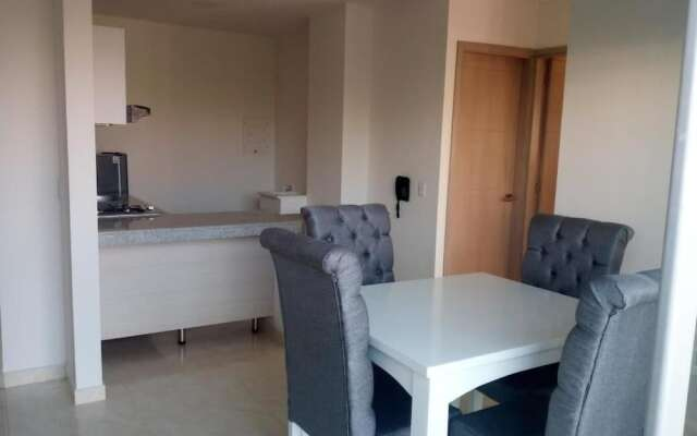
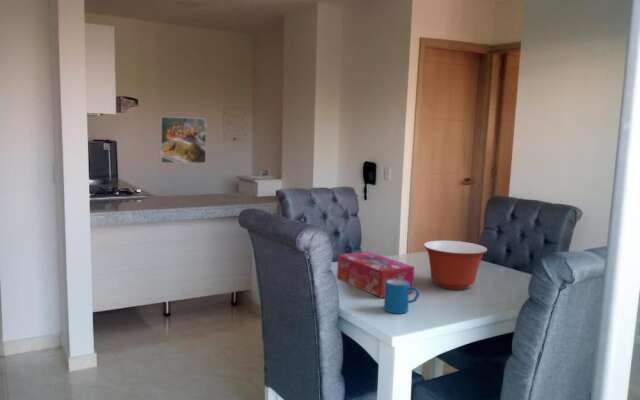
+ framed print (183, 140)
+ mug (402, 296)
+ mixing bowl (453, 265)
+ tissue box (374, 272)
